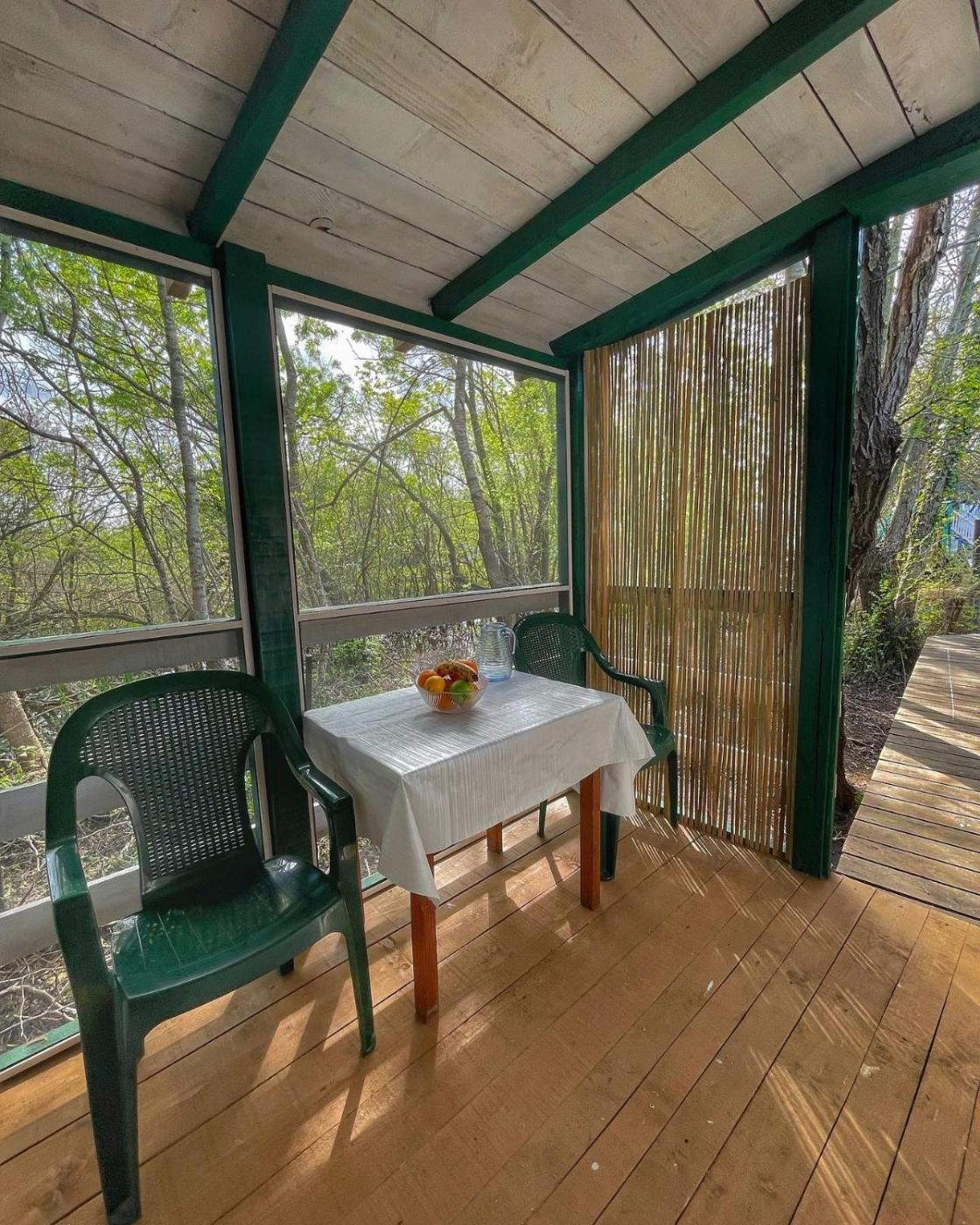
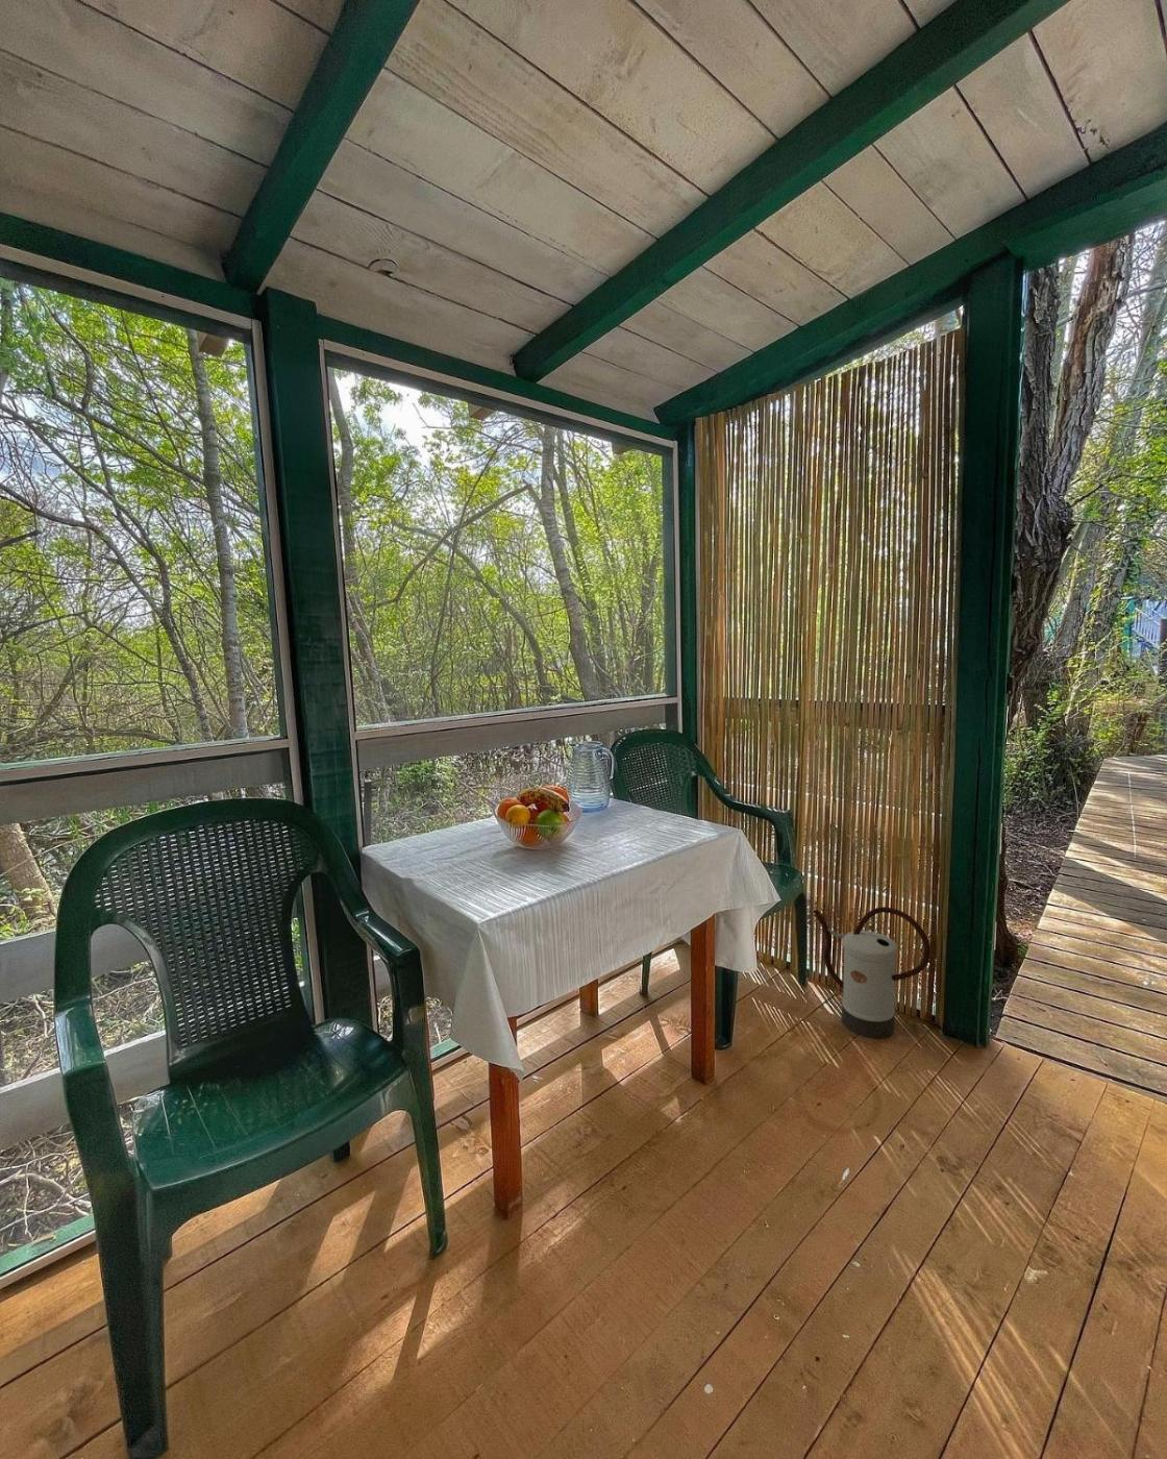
+ watering can (867, 962)
